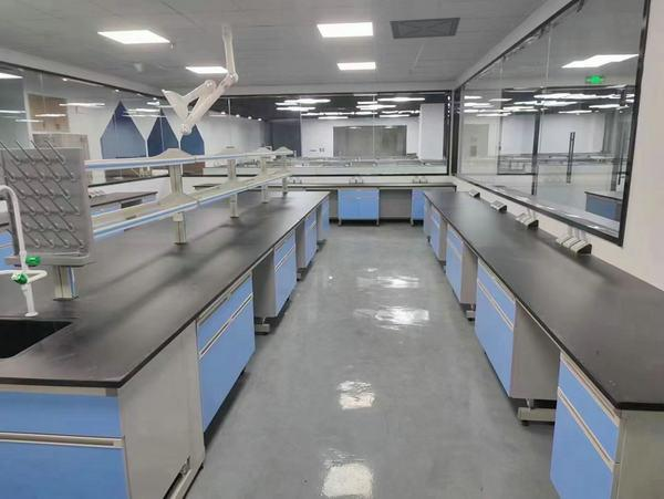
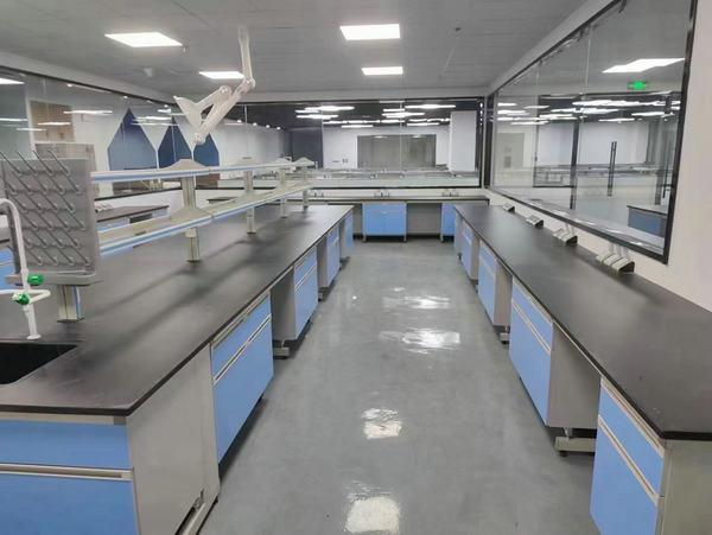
- ceiling vent (424, 29)
